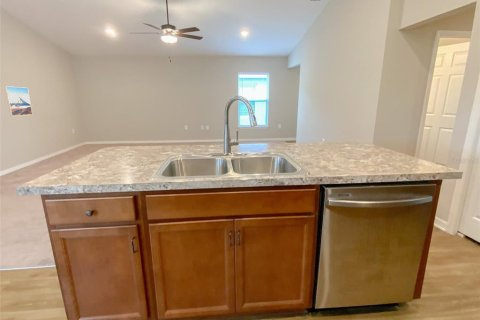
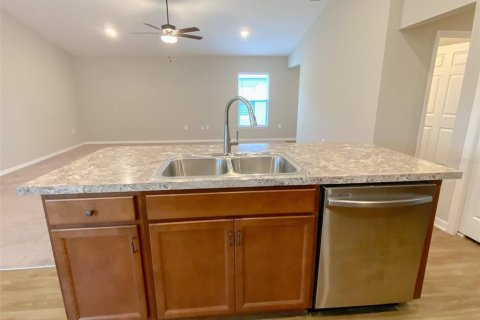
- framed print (19, 101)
